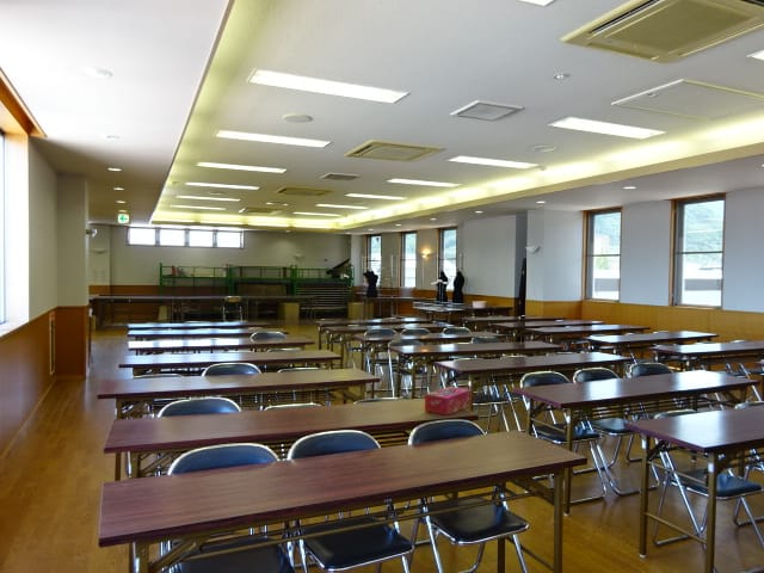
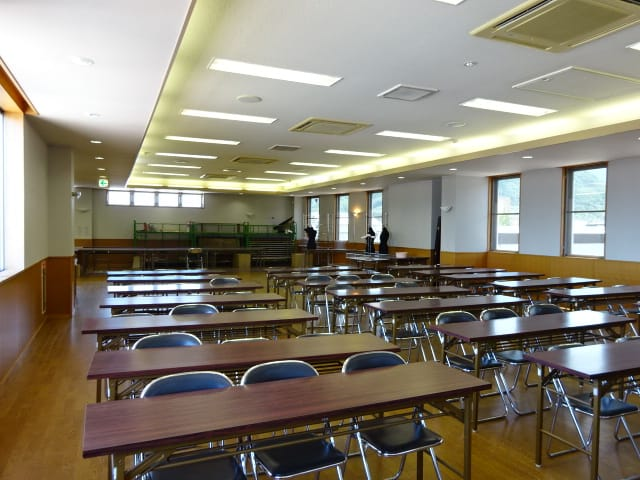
- tissue box (448, 400)
